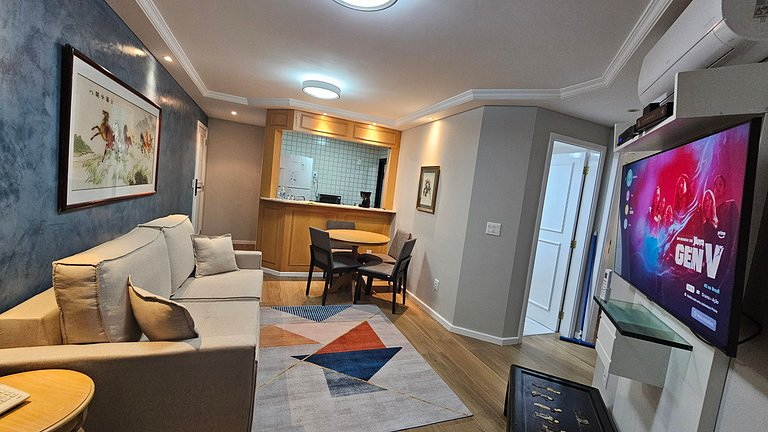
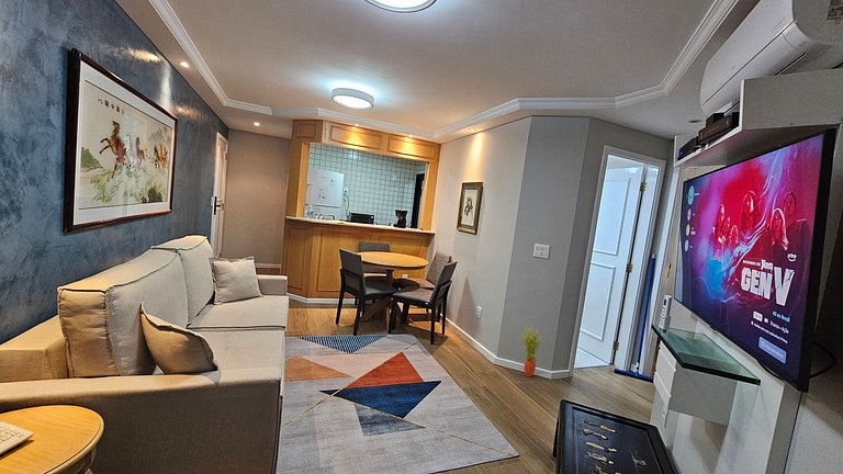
+ potted plant (529, 351)
